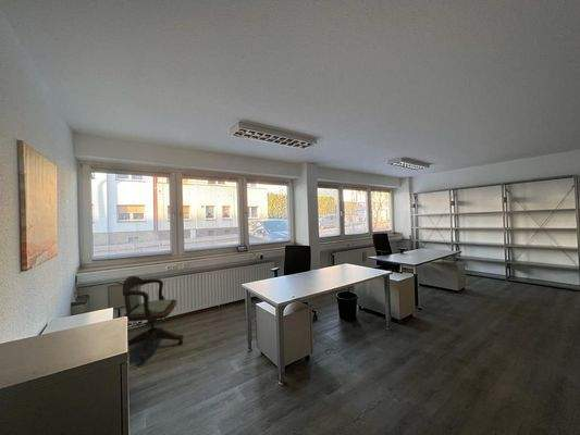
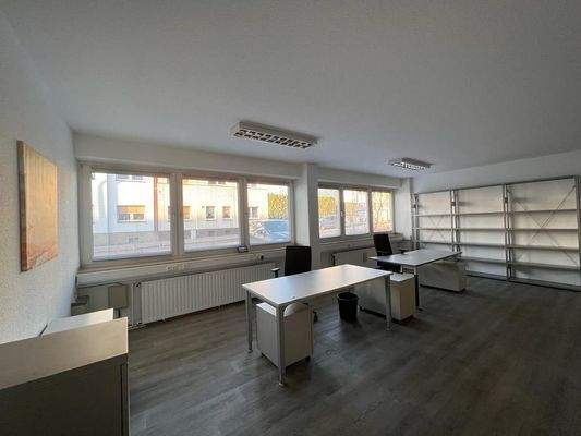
- office chair (151, 311)
